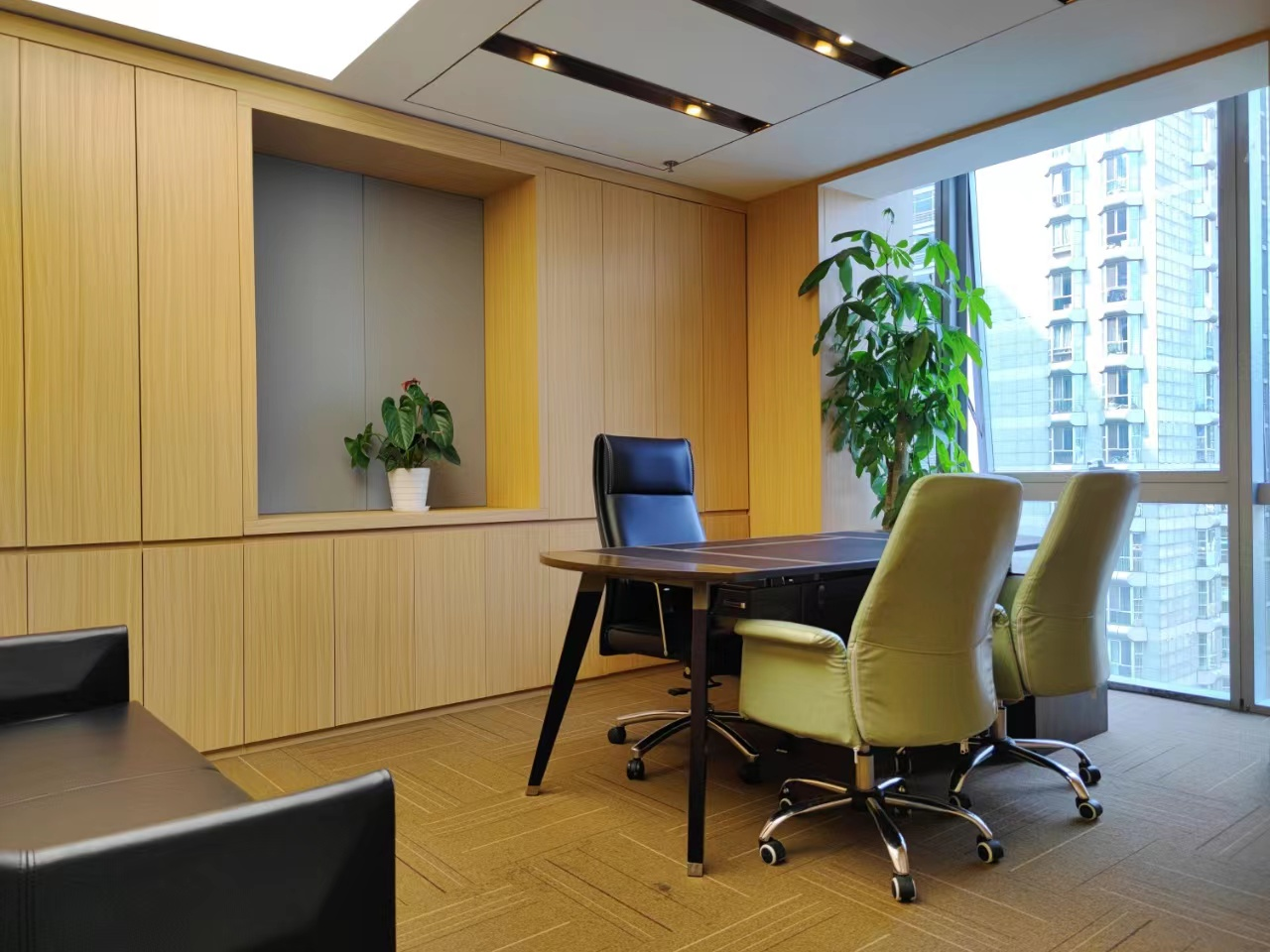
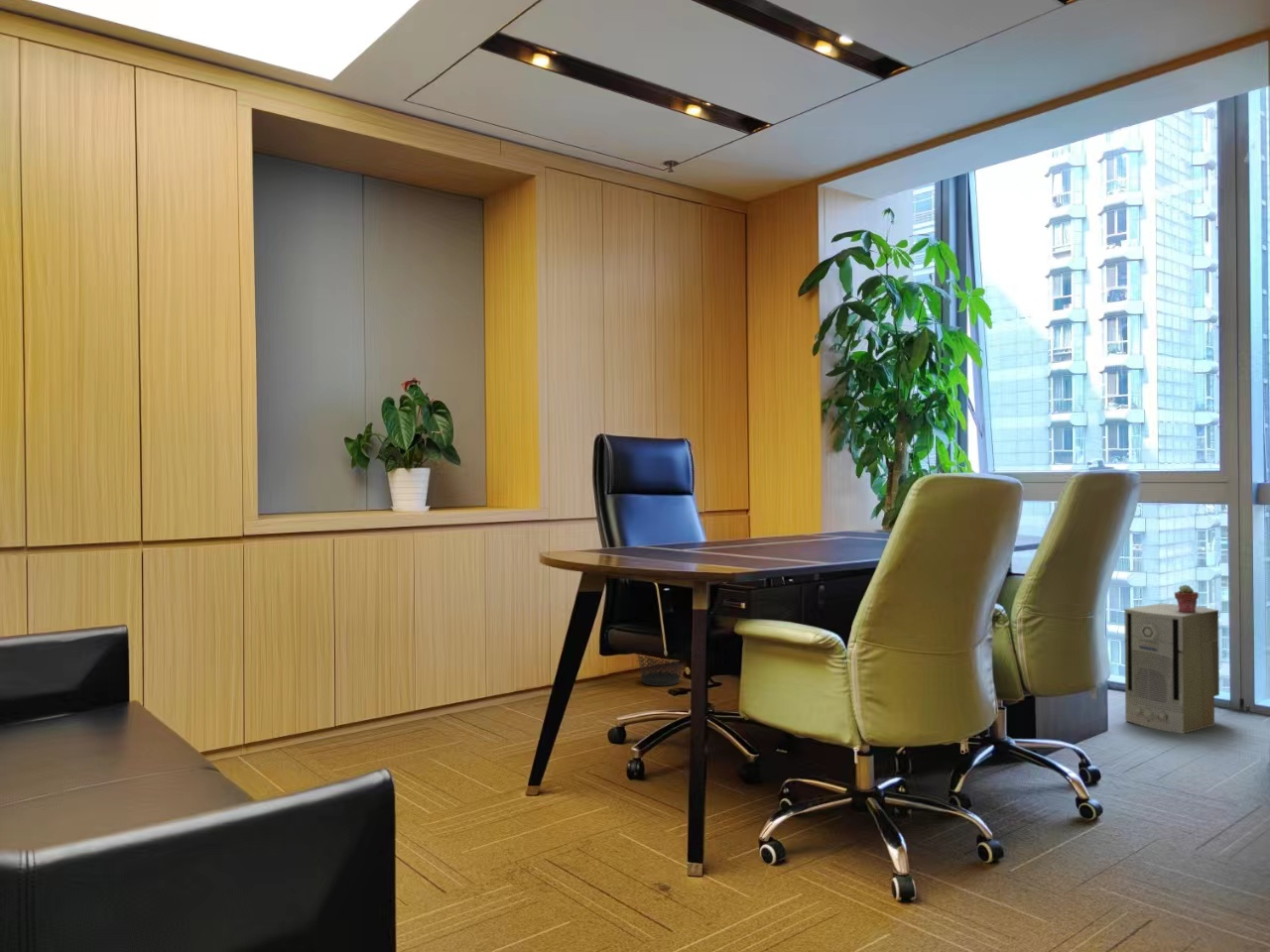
+ potted succulent (1186, 597)
+ wastebasket (661, 659)
+ air purifier (1172, 665)
